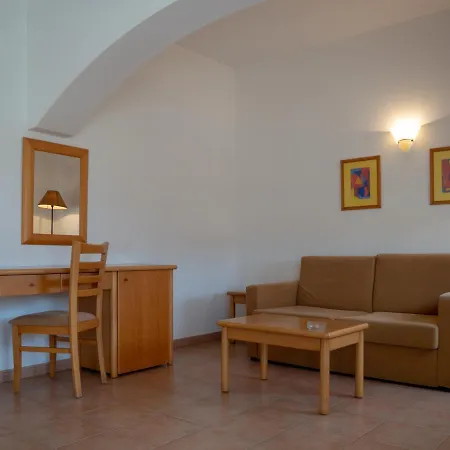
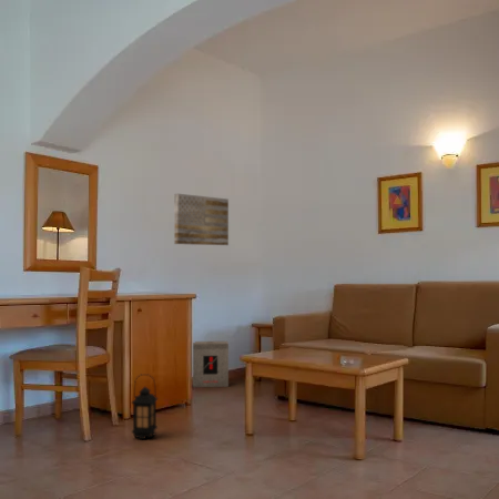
+ box (210, 364)
+ lantern (144, 405)
+ wall art (202, 221)
